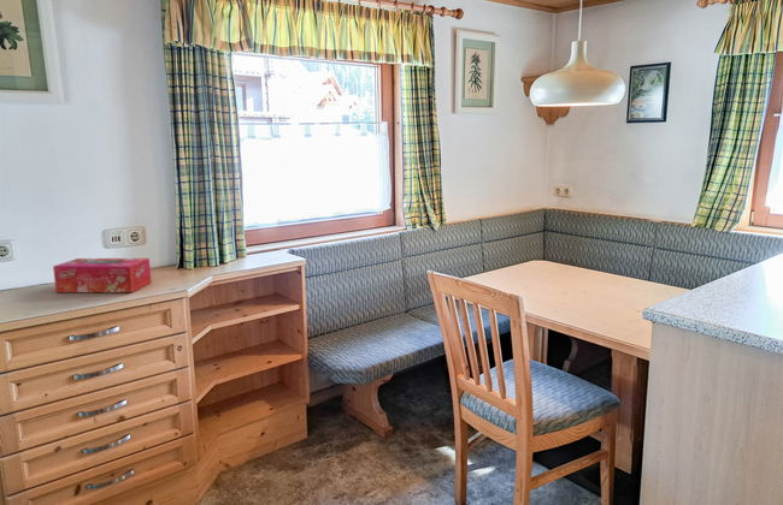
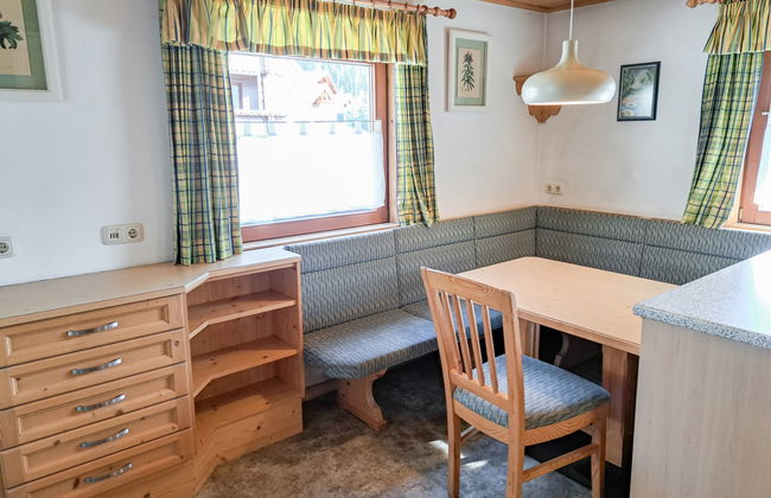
- tissue box (104, 274)
